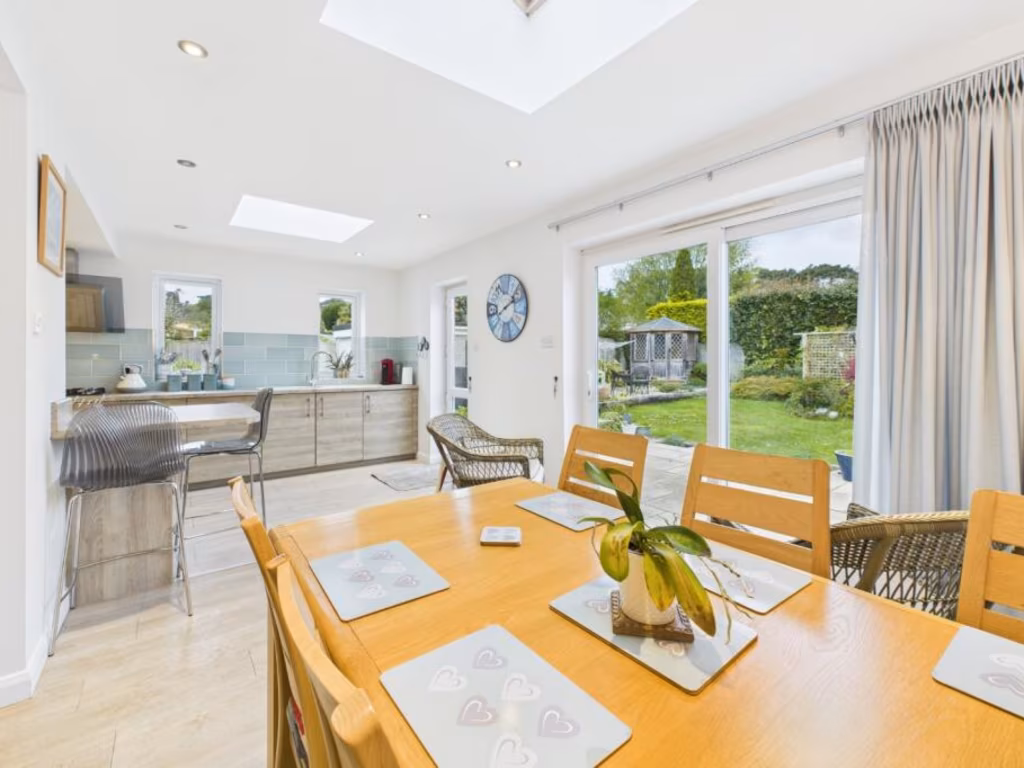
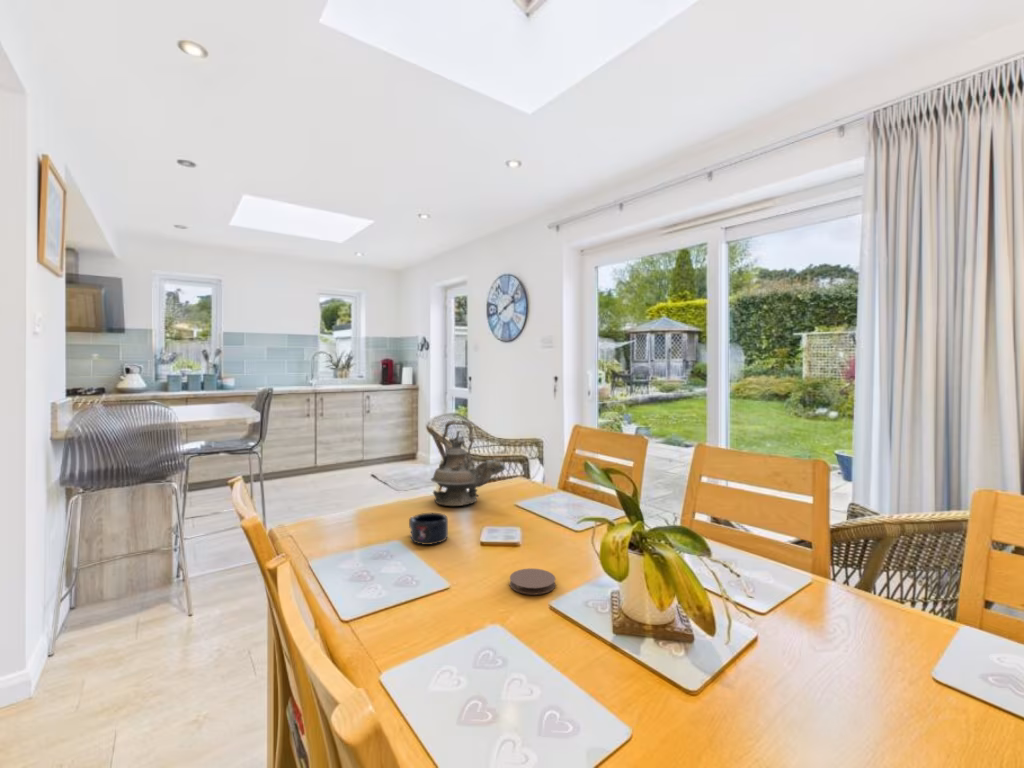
+ coaster (532, 580)
+ mug (426, 527)
+ teapot (469, 462)
